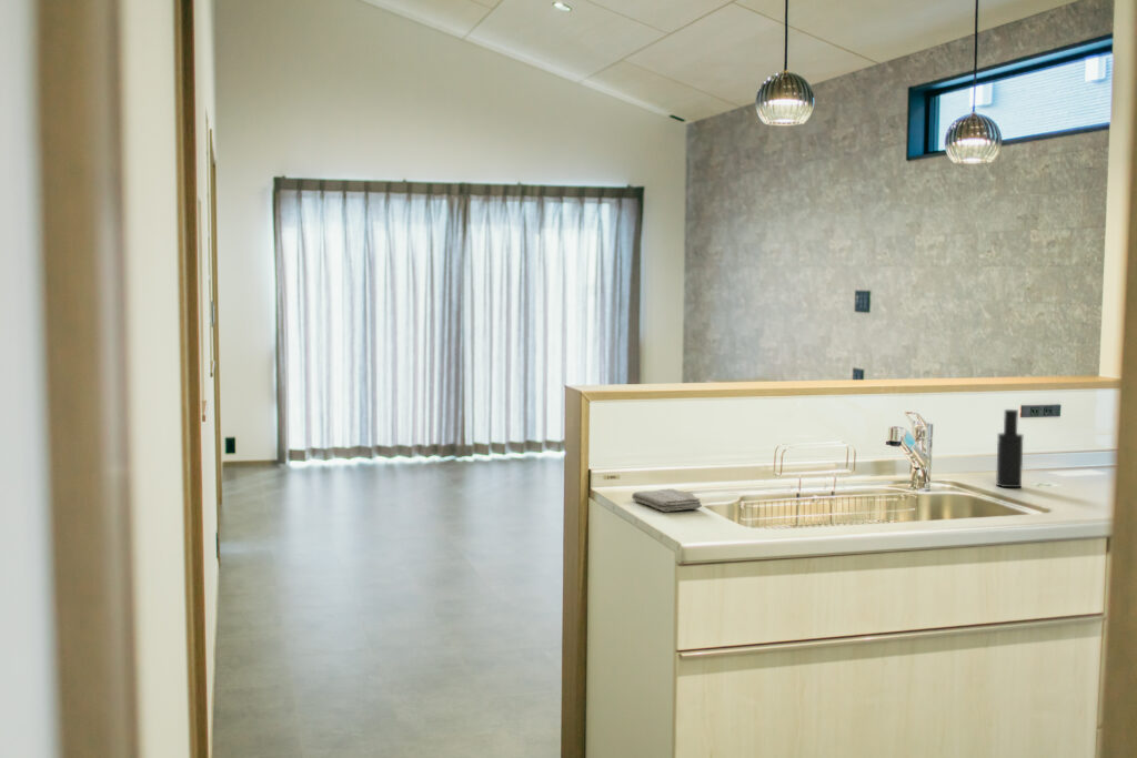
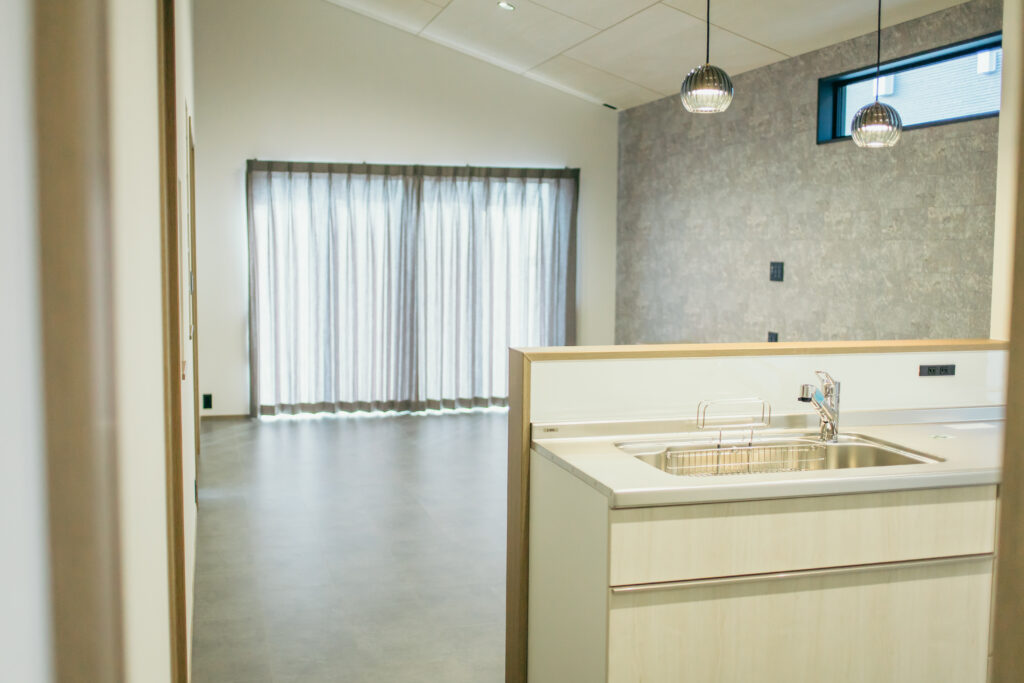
- soap dispenser (1009, 447)
- washcloth (666, 498)
